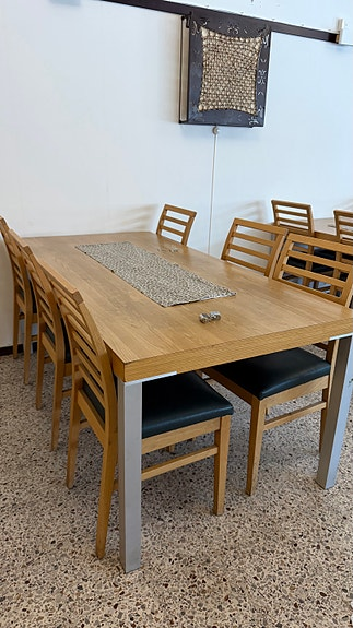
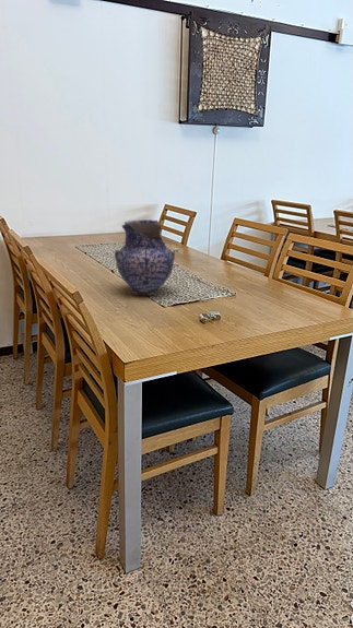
+ pottery (144, 258)
